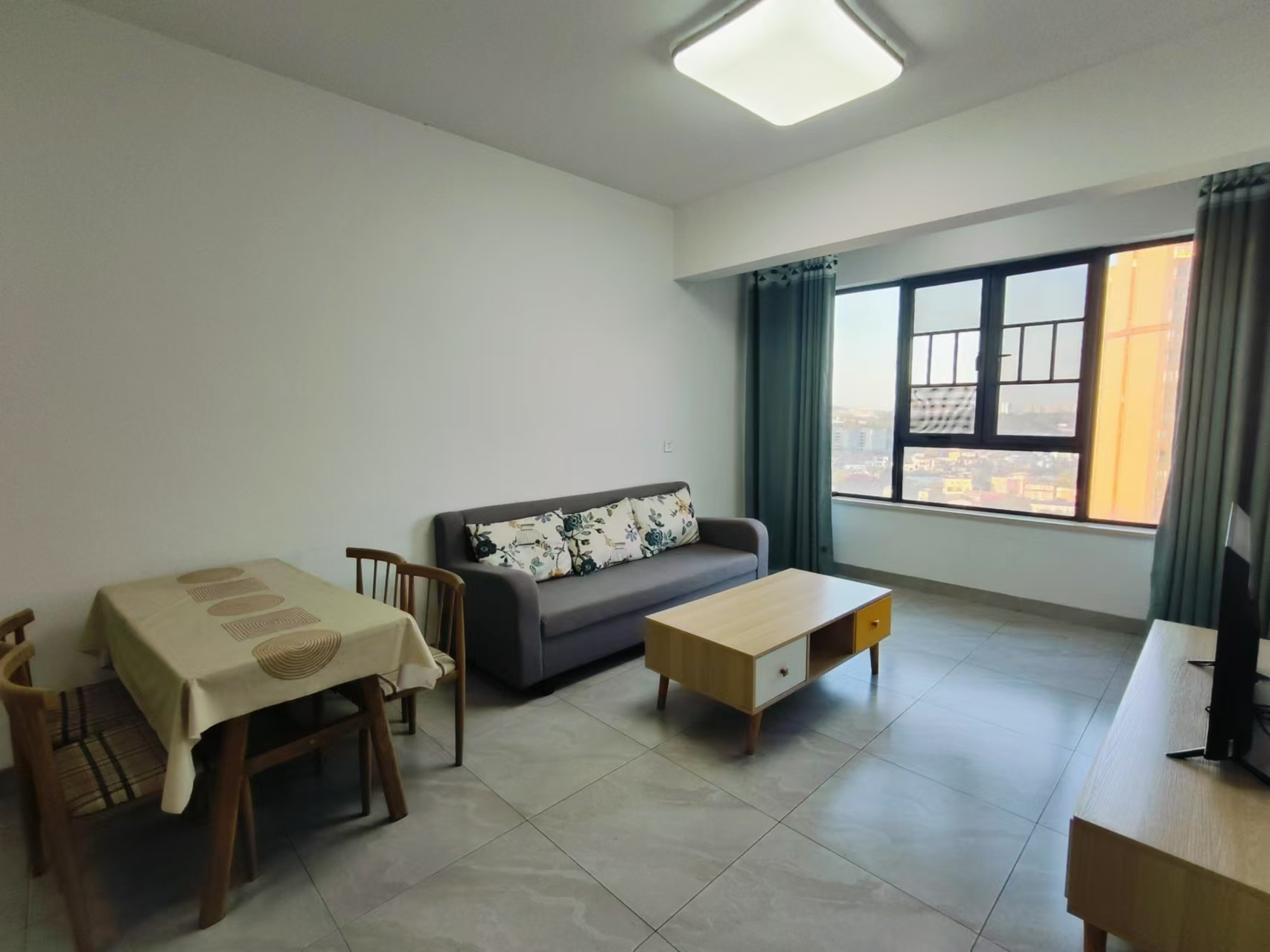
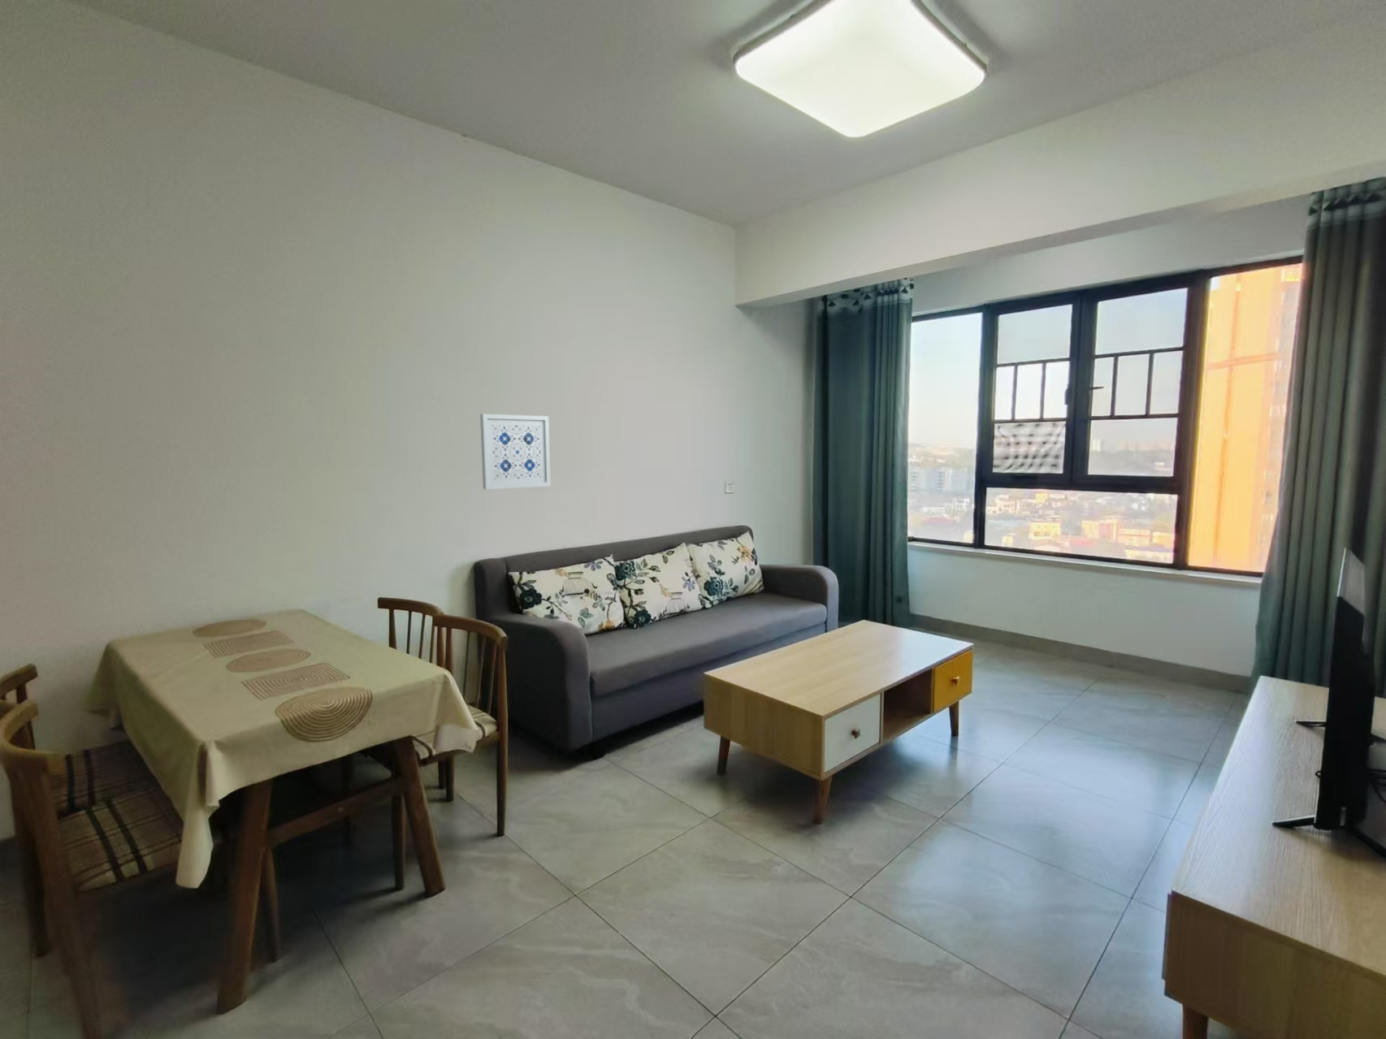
+ wall art (516, 451)
